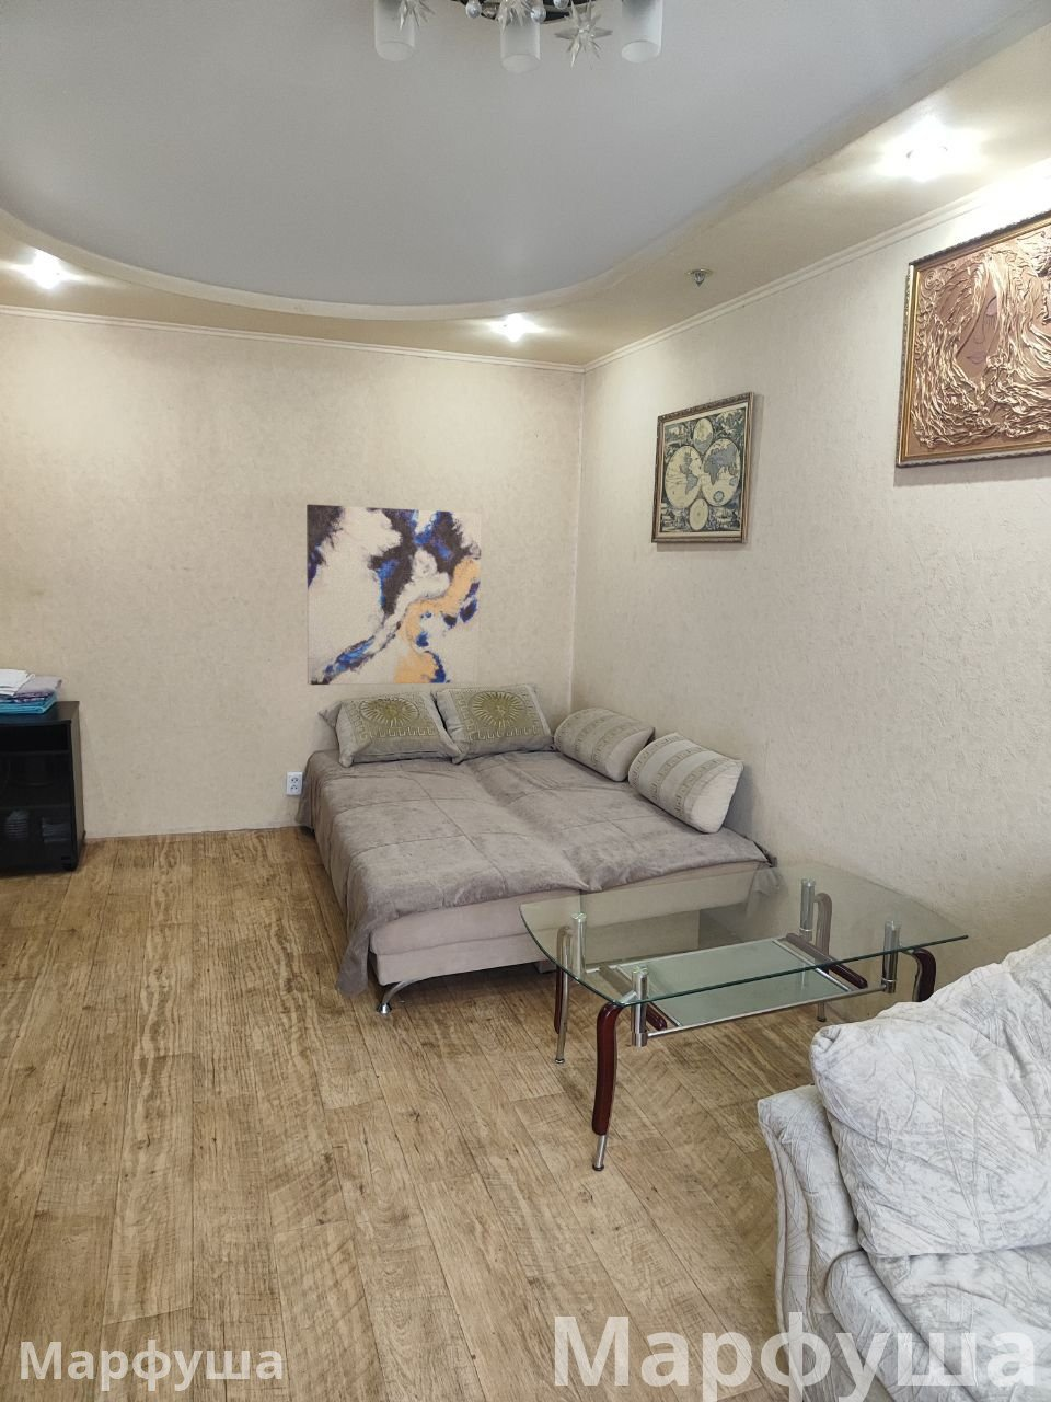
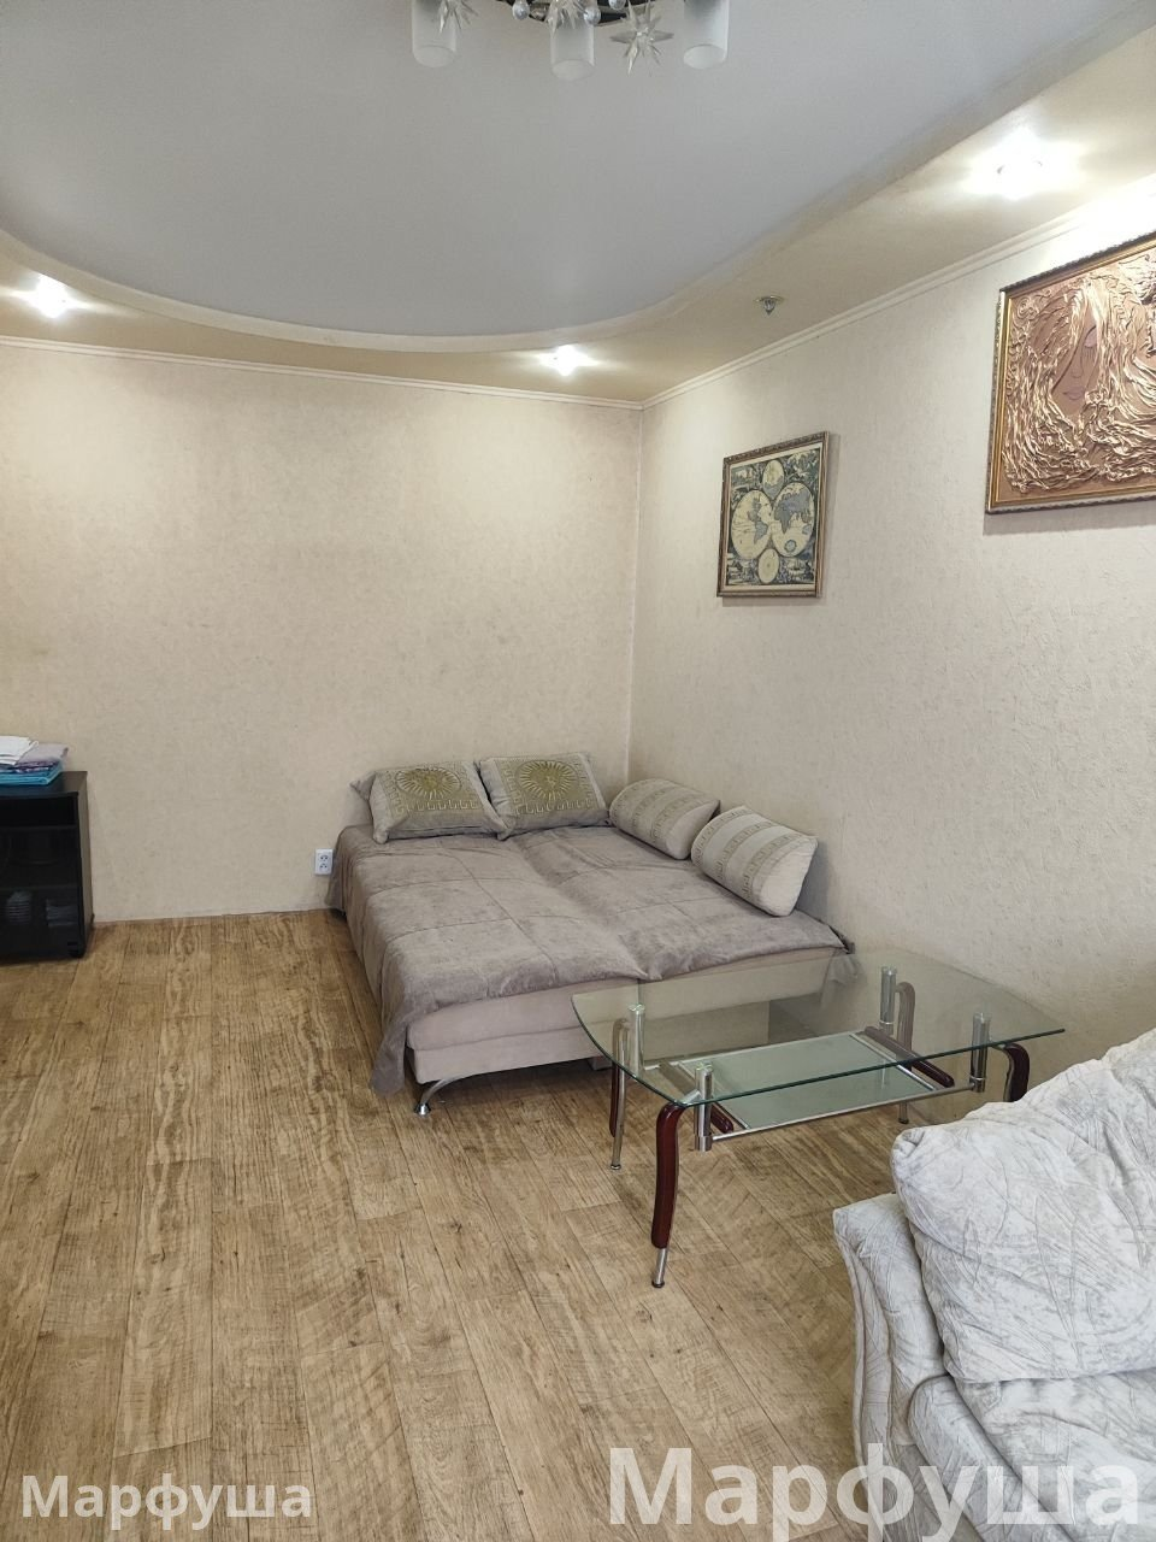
- wall art (395, 597)
